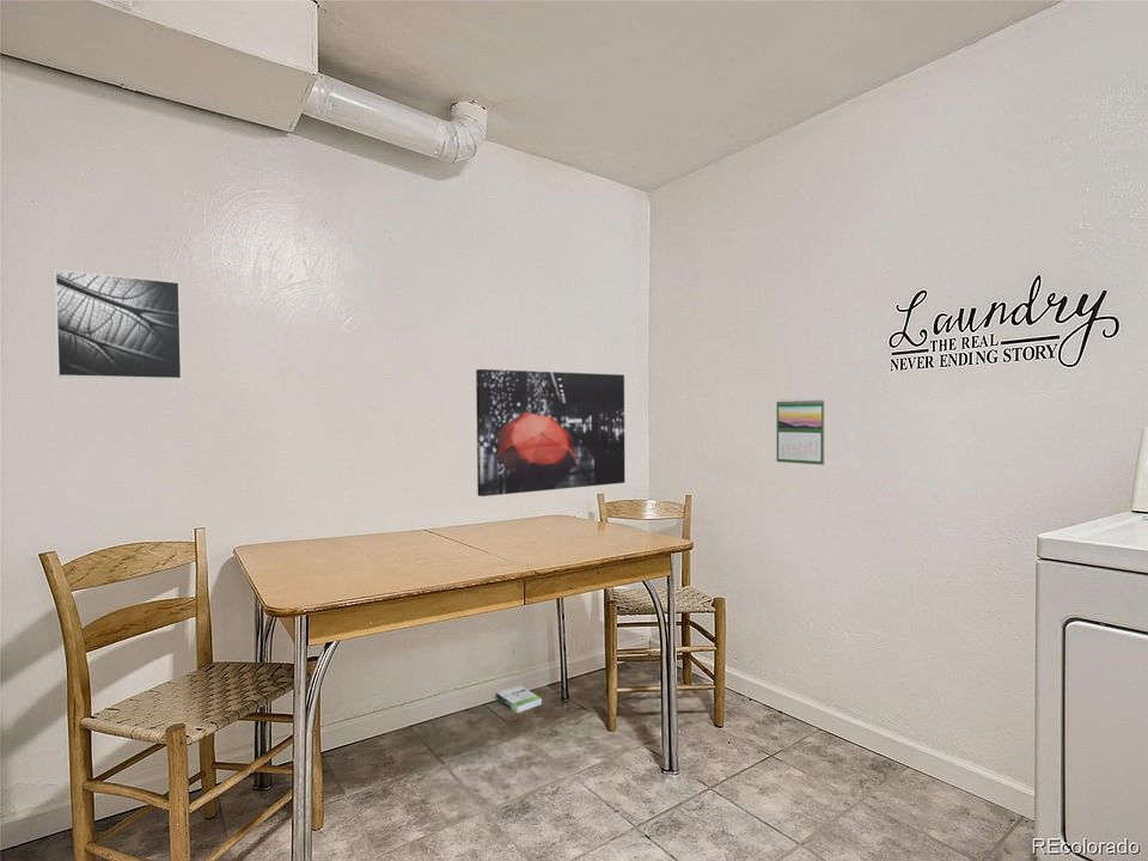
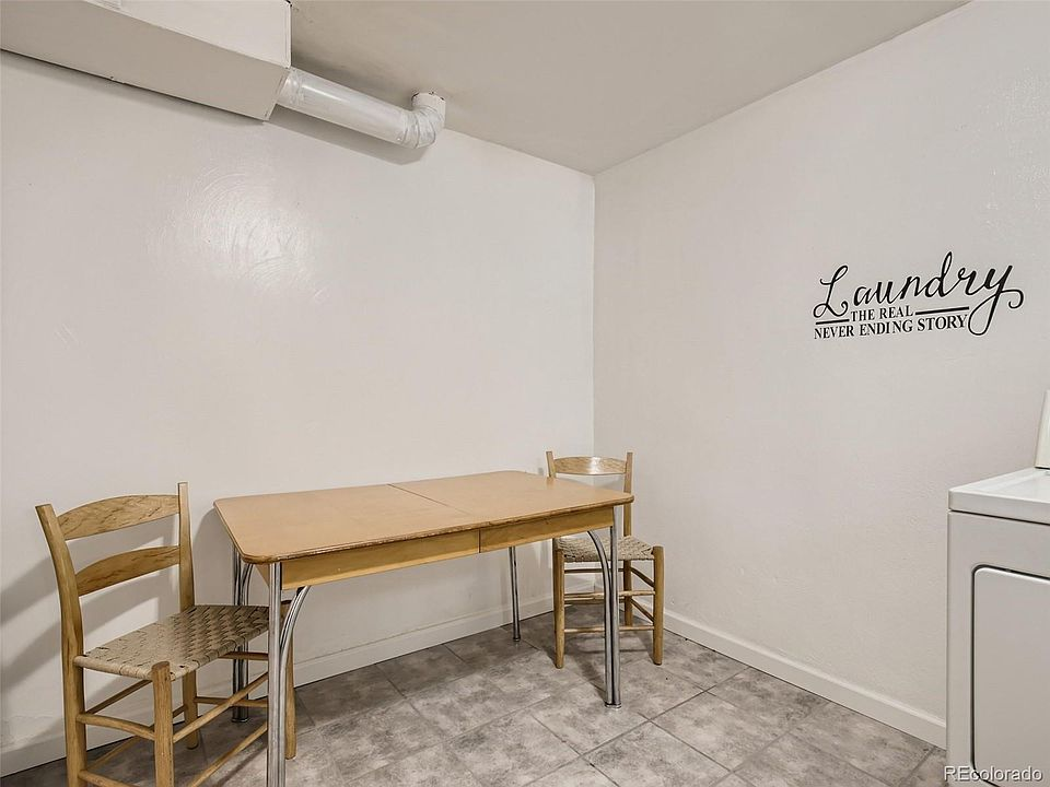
- calendar (799, 430)
- wall art (556, 430)
- box (518, 698)
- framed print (121, 326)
